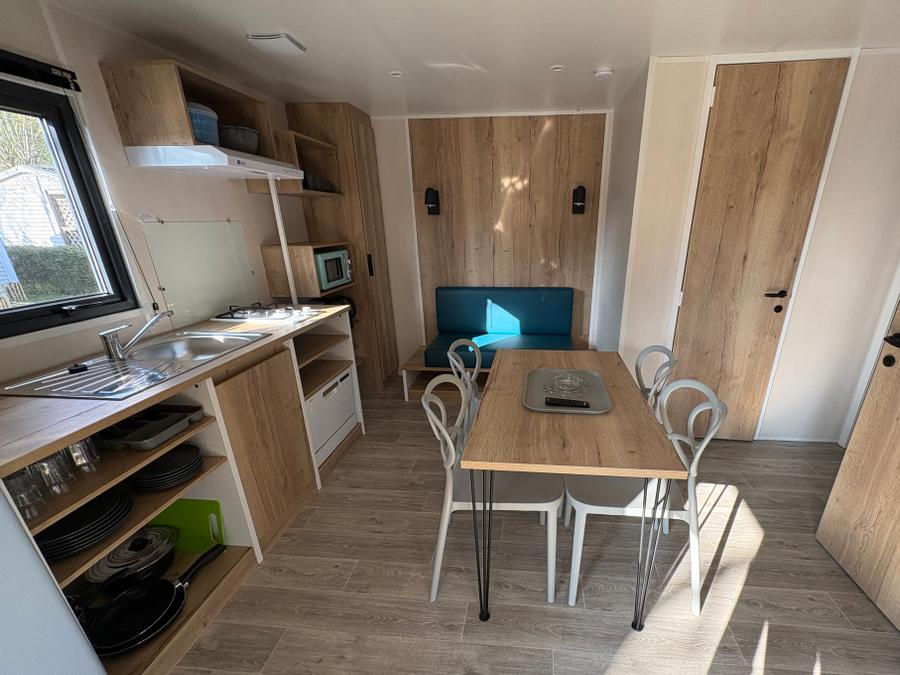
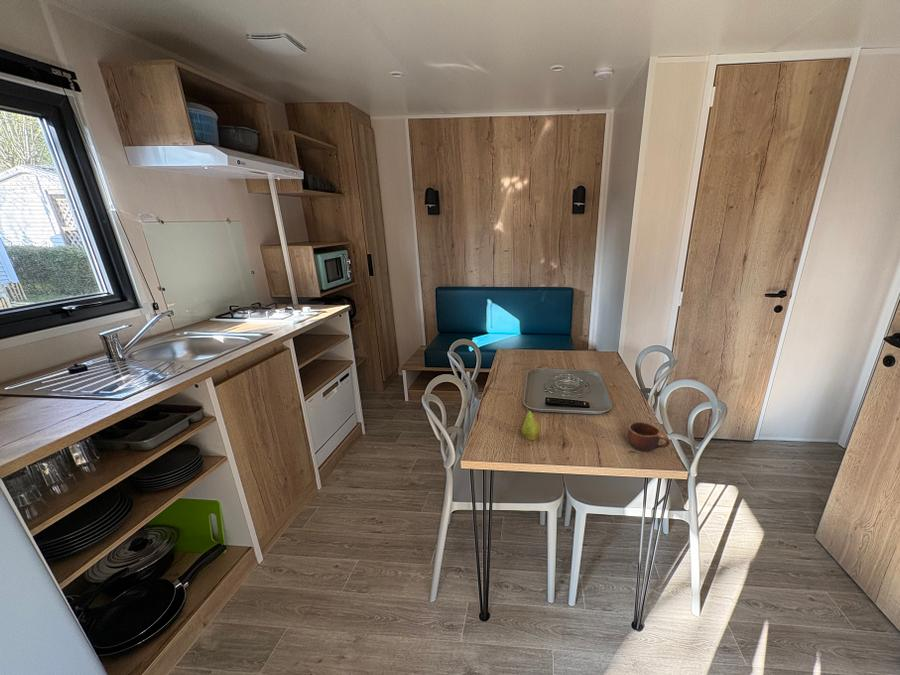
+ fruit (530, 423)
+ mug (646, 437)
